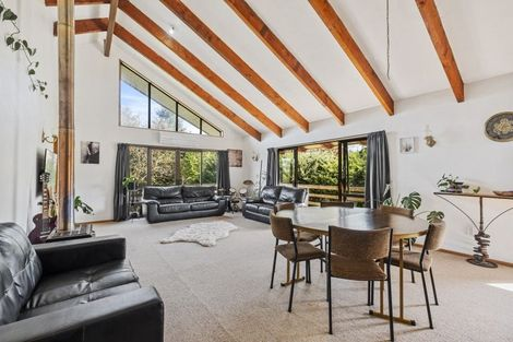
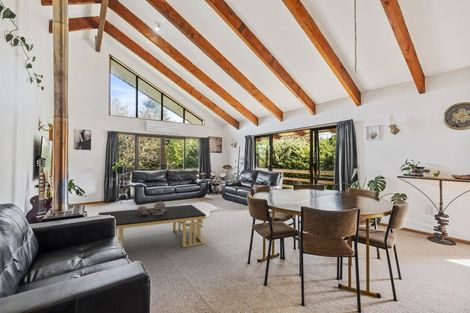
+ coffee table (151, 222)
